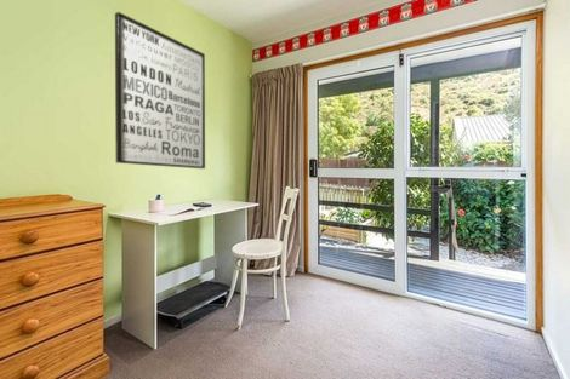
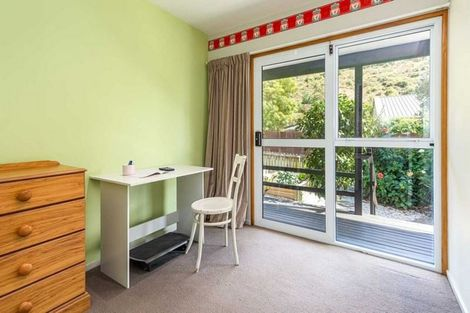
- wall art (165, 101)
